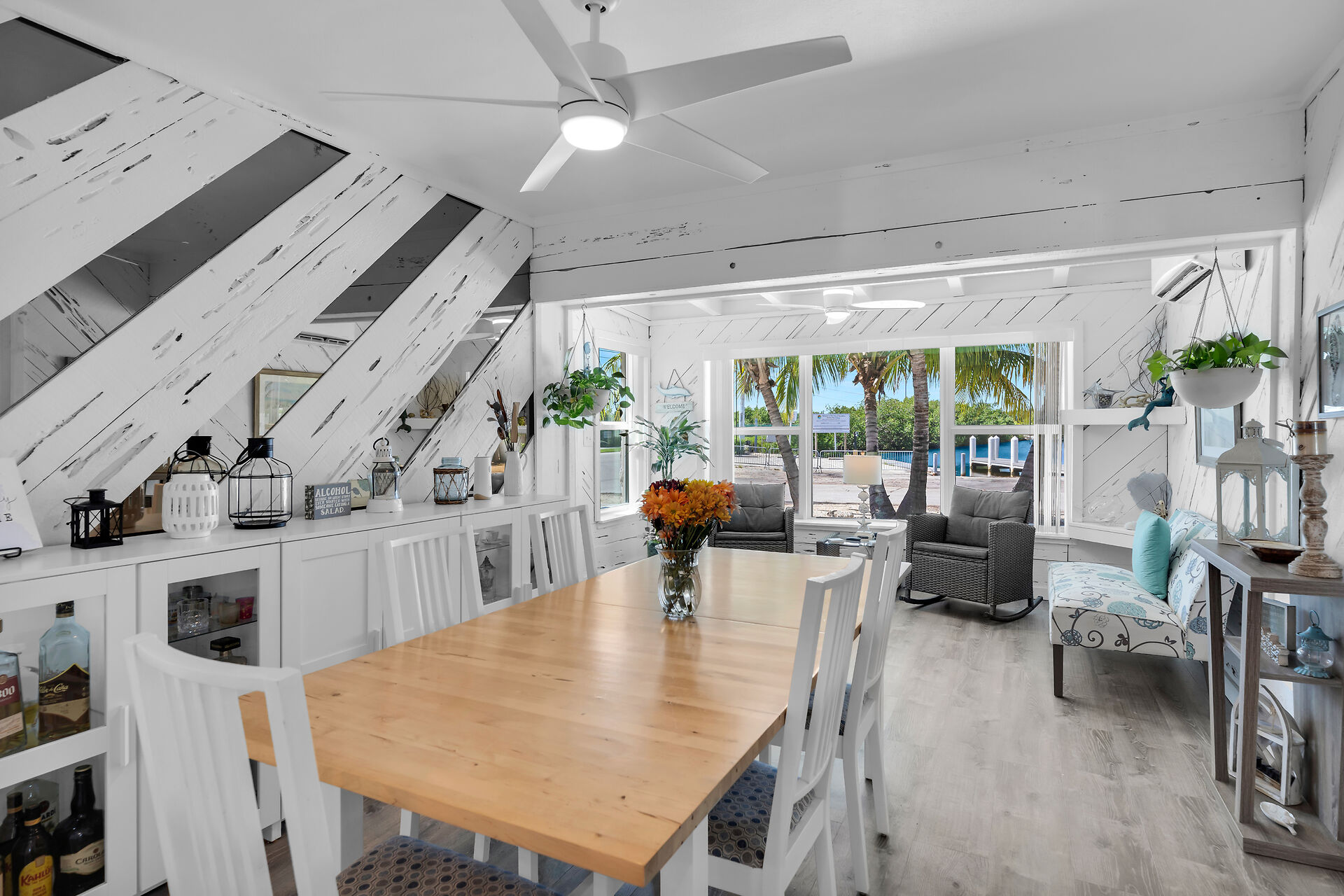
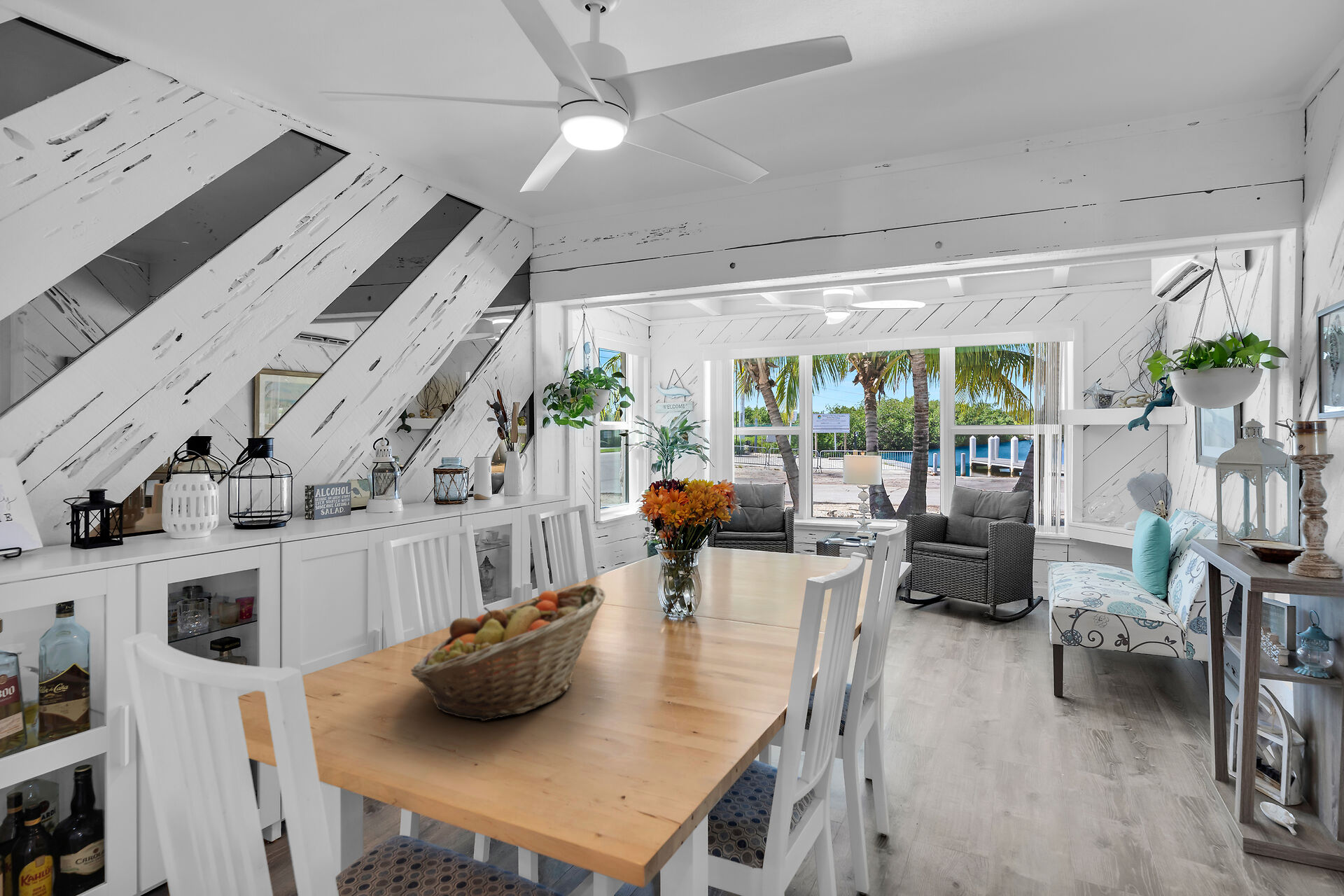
+ fruit basket (515, 642)
